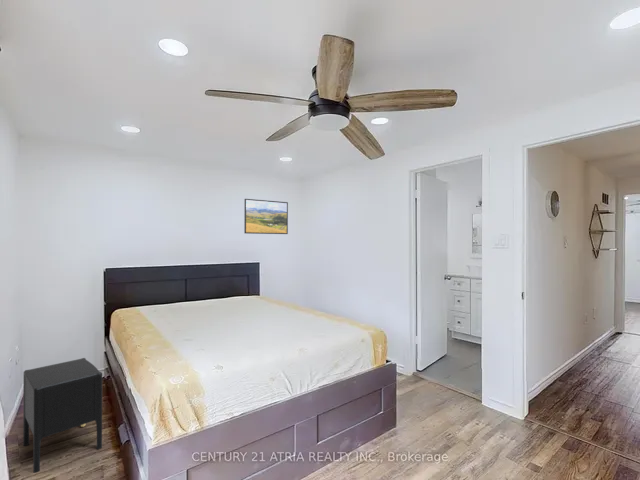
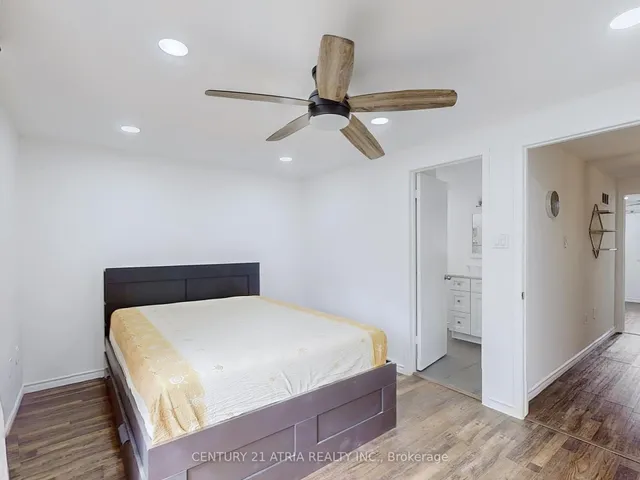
- nightstand (62, 408)
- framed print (267, 217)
